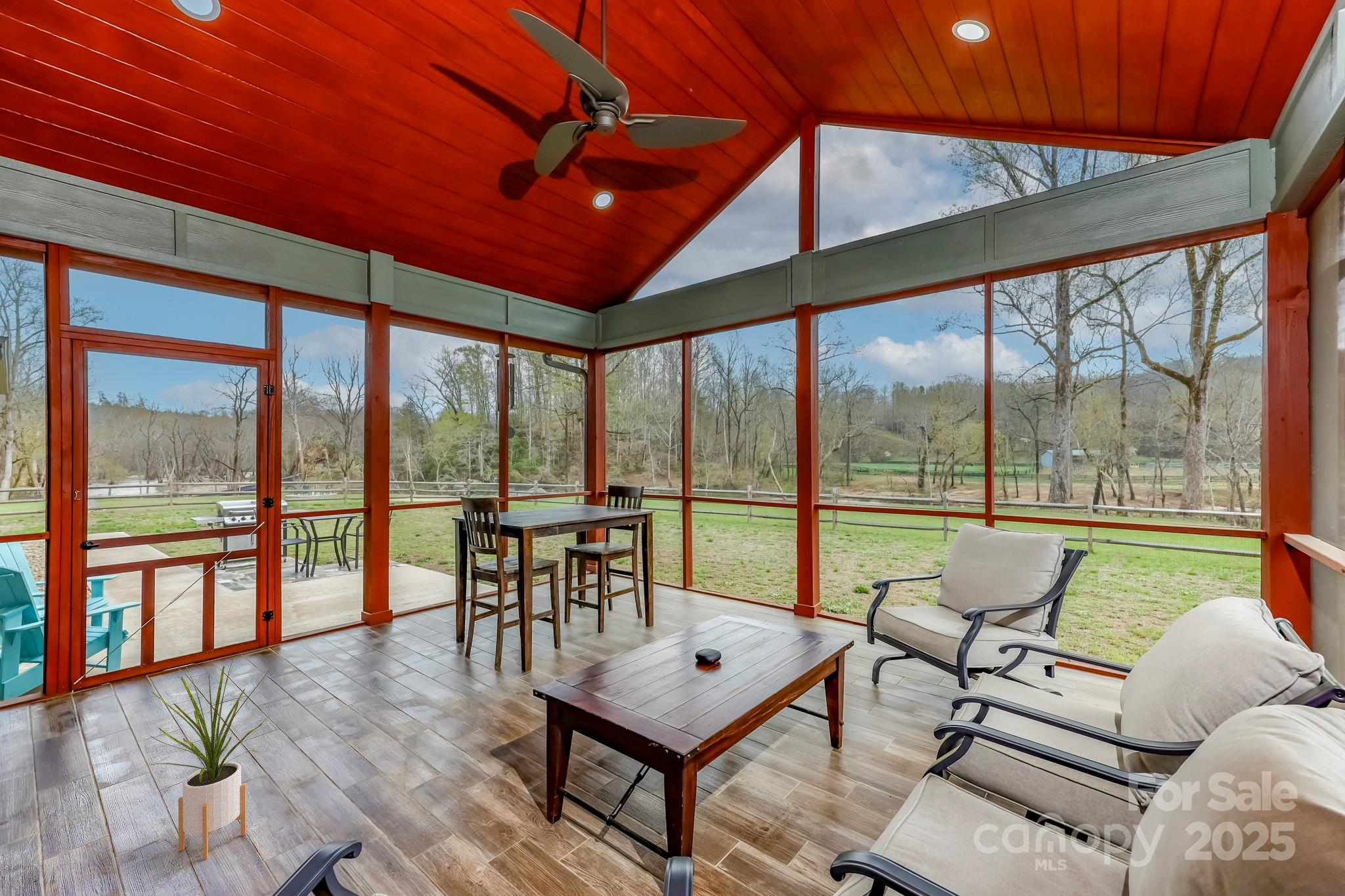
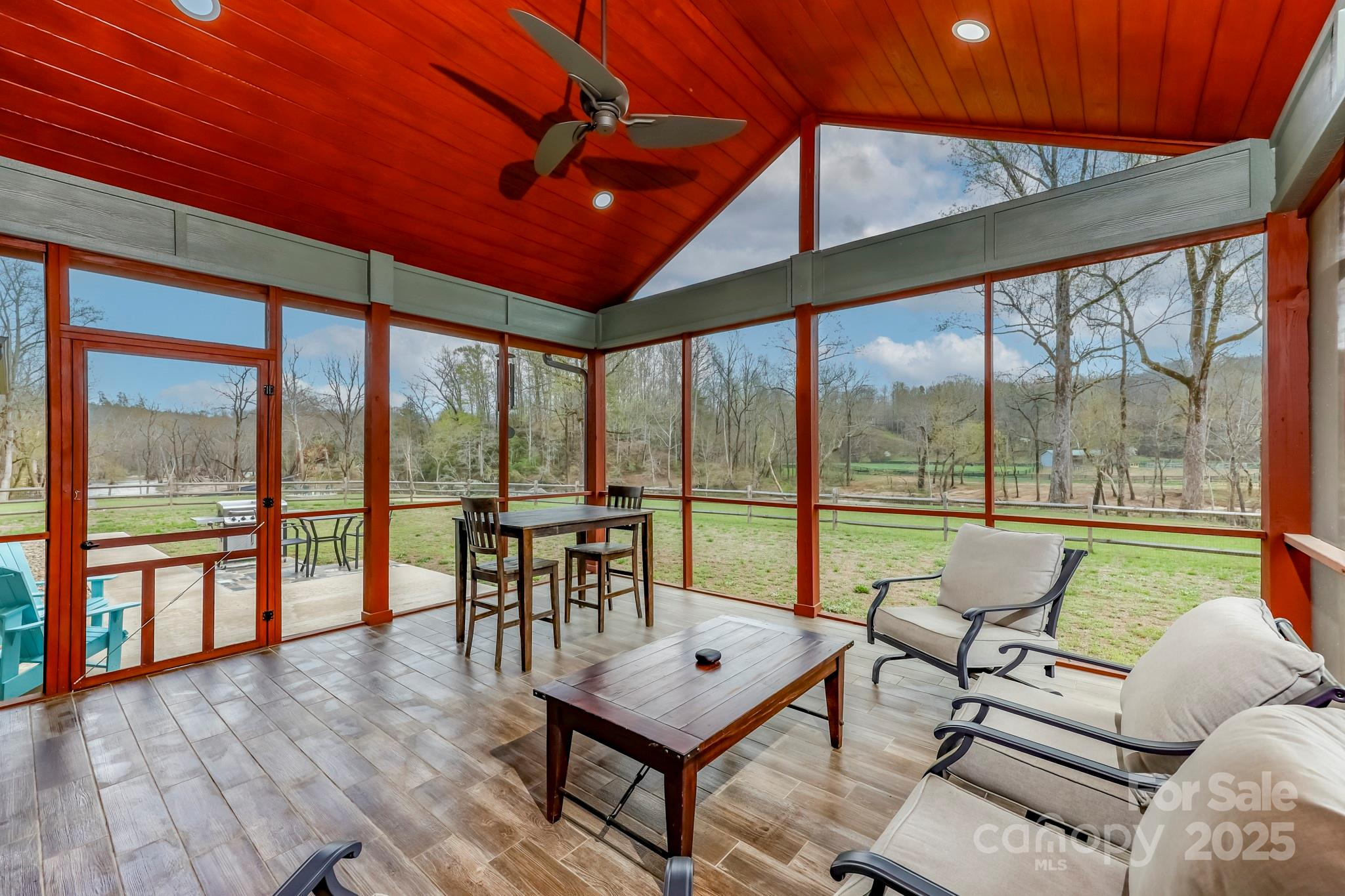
- house plant (215, 752)
